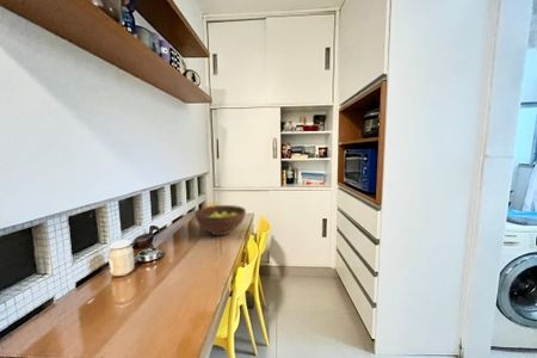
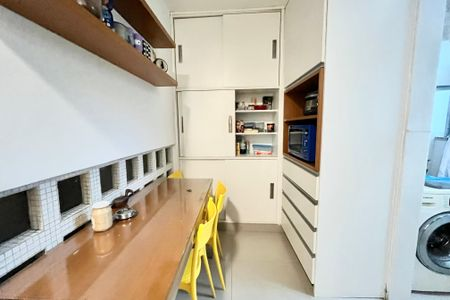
- fruit bowl (221, 221)
